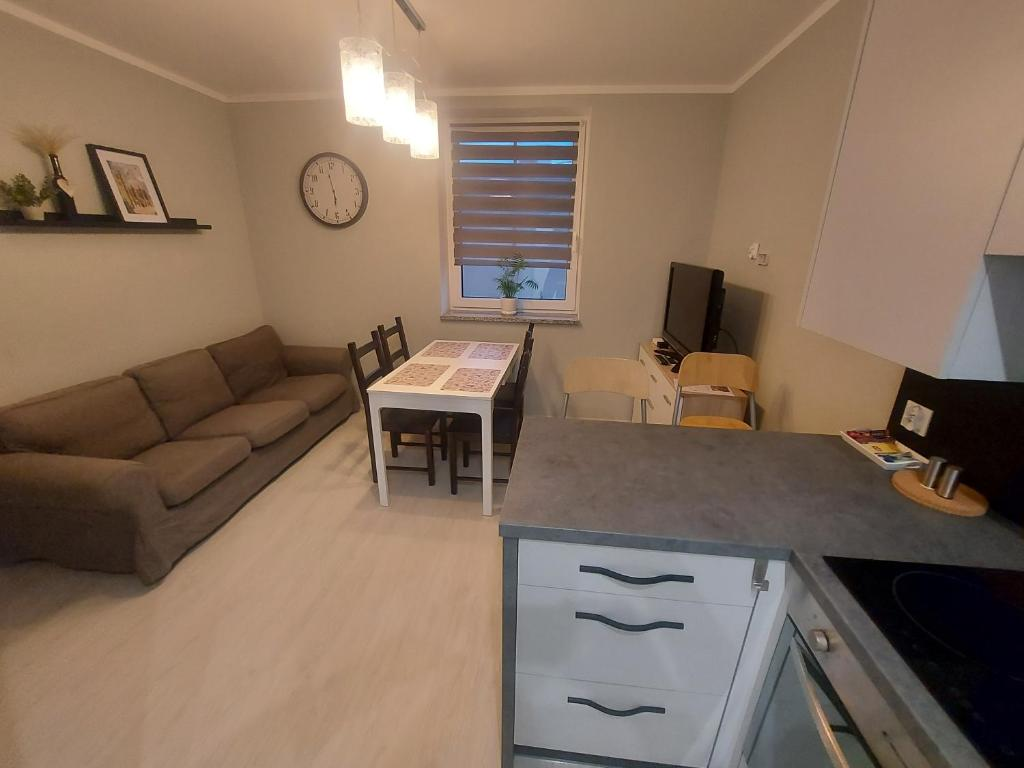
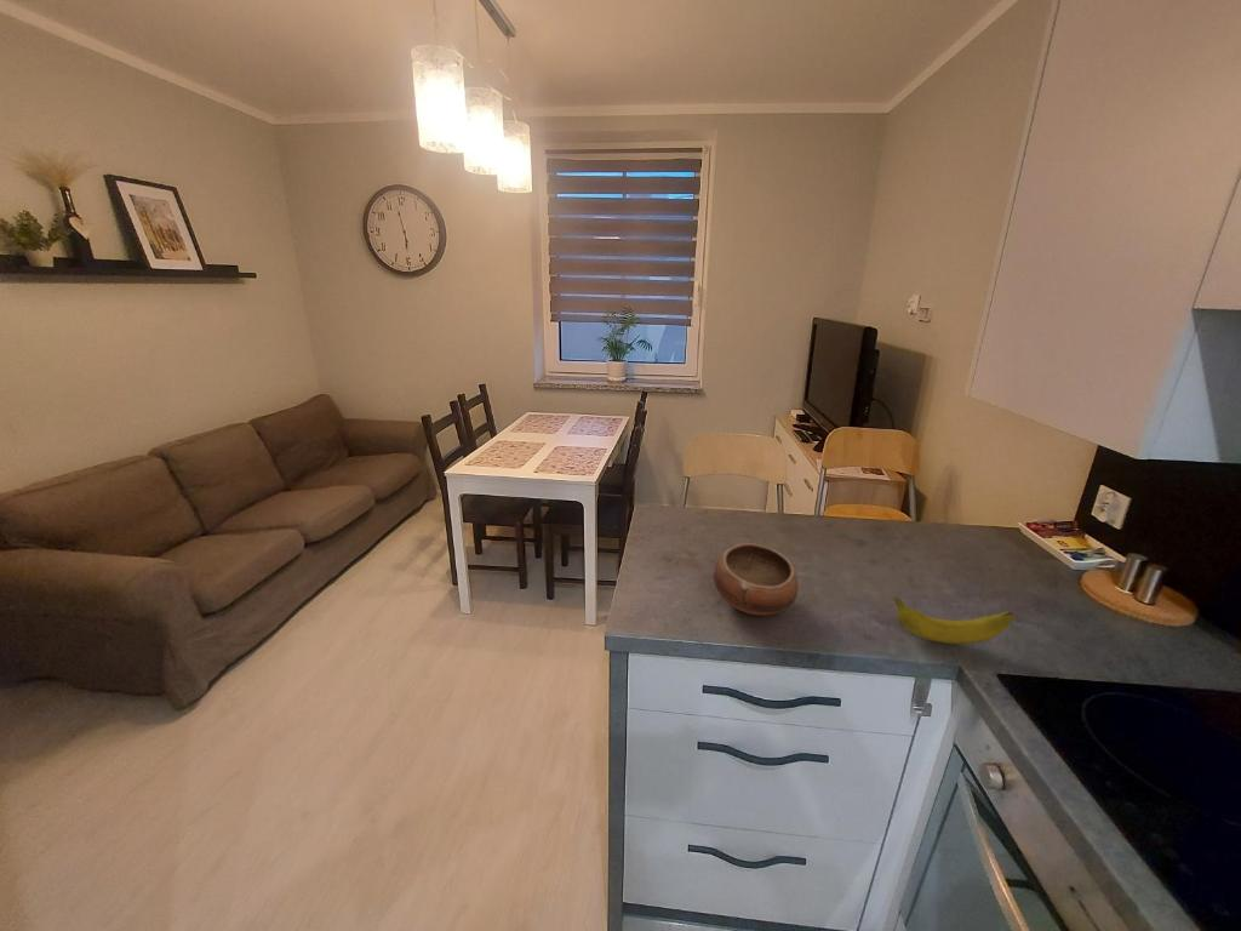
+ banana (948, 622)
+ bowl (755, 581)
